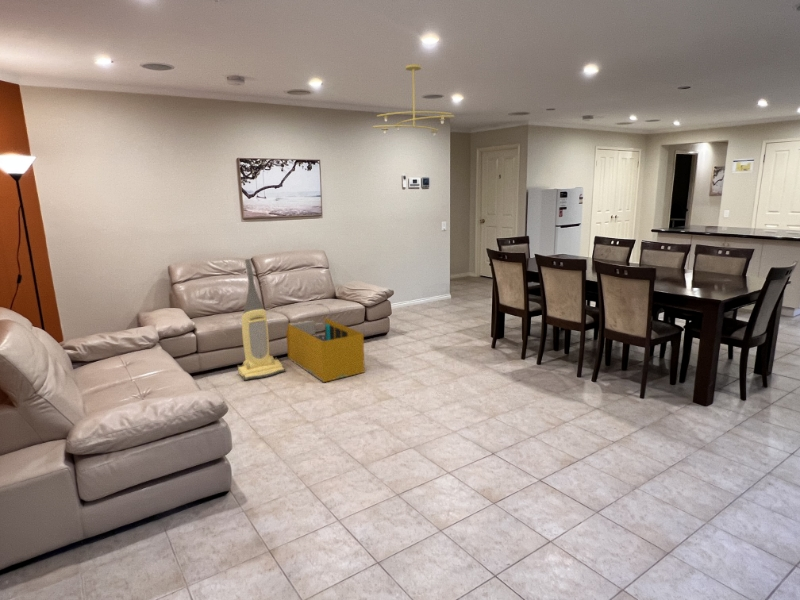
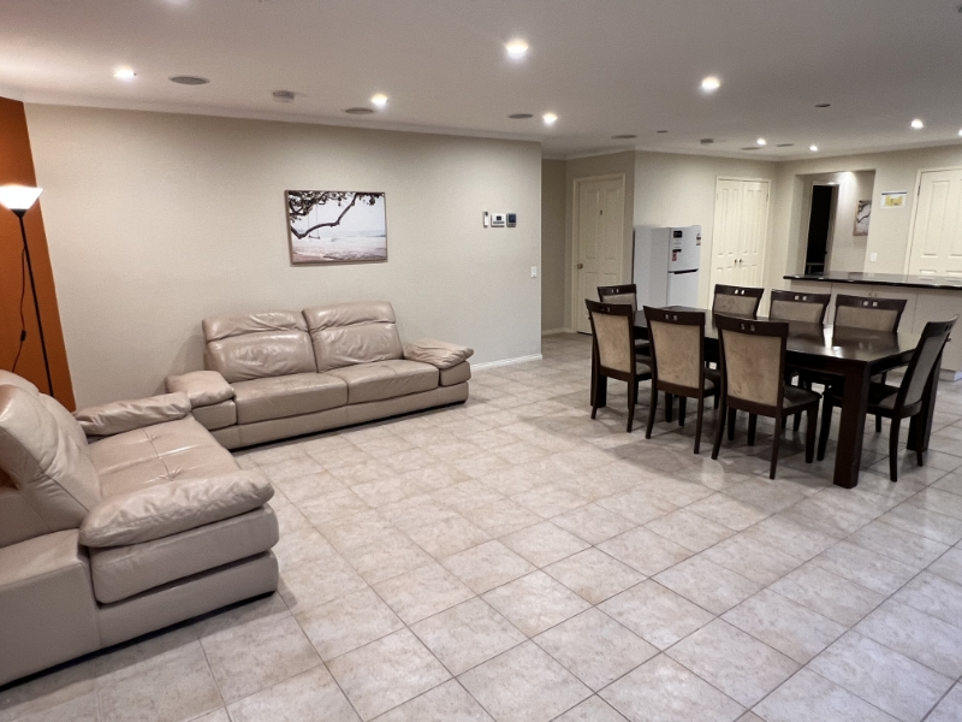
- ceiling light fixture (413, 102)
- vacuum cleaner (256, 317)
- storage bin (323, 346)
